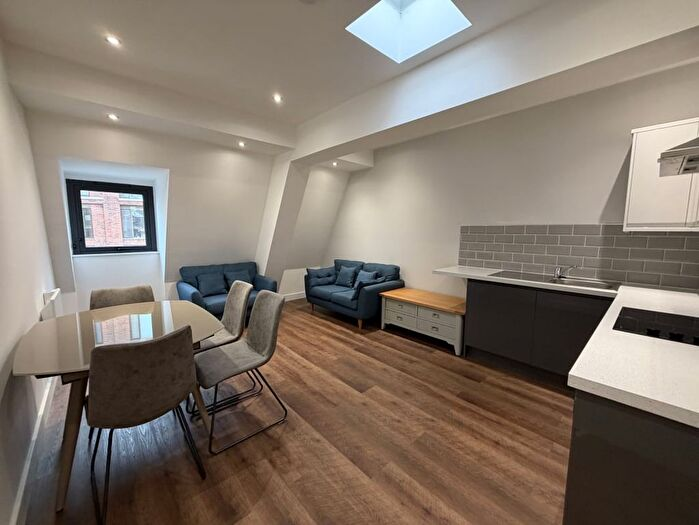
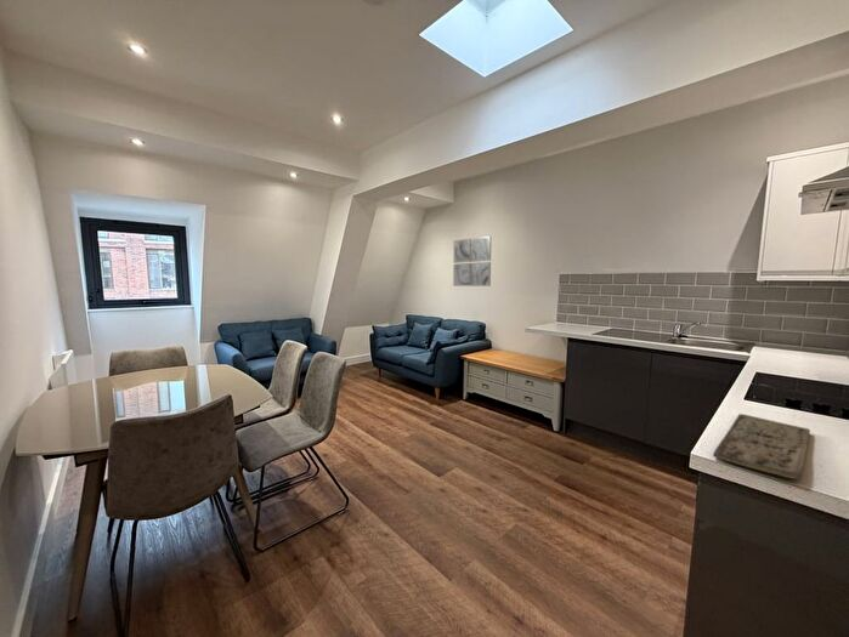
+ cutting board (763, 440)
+ wall art (471, 261)
